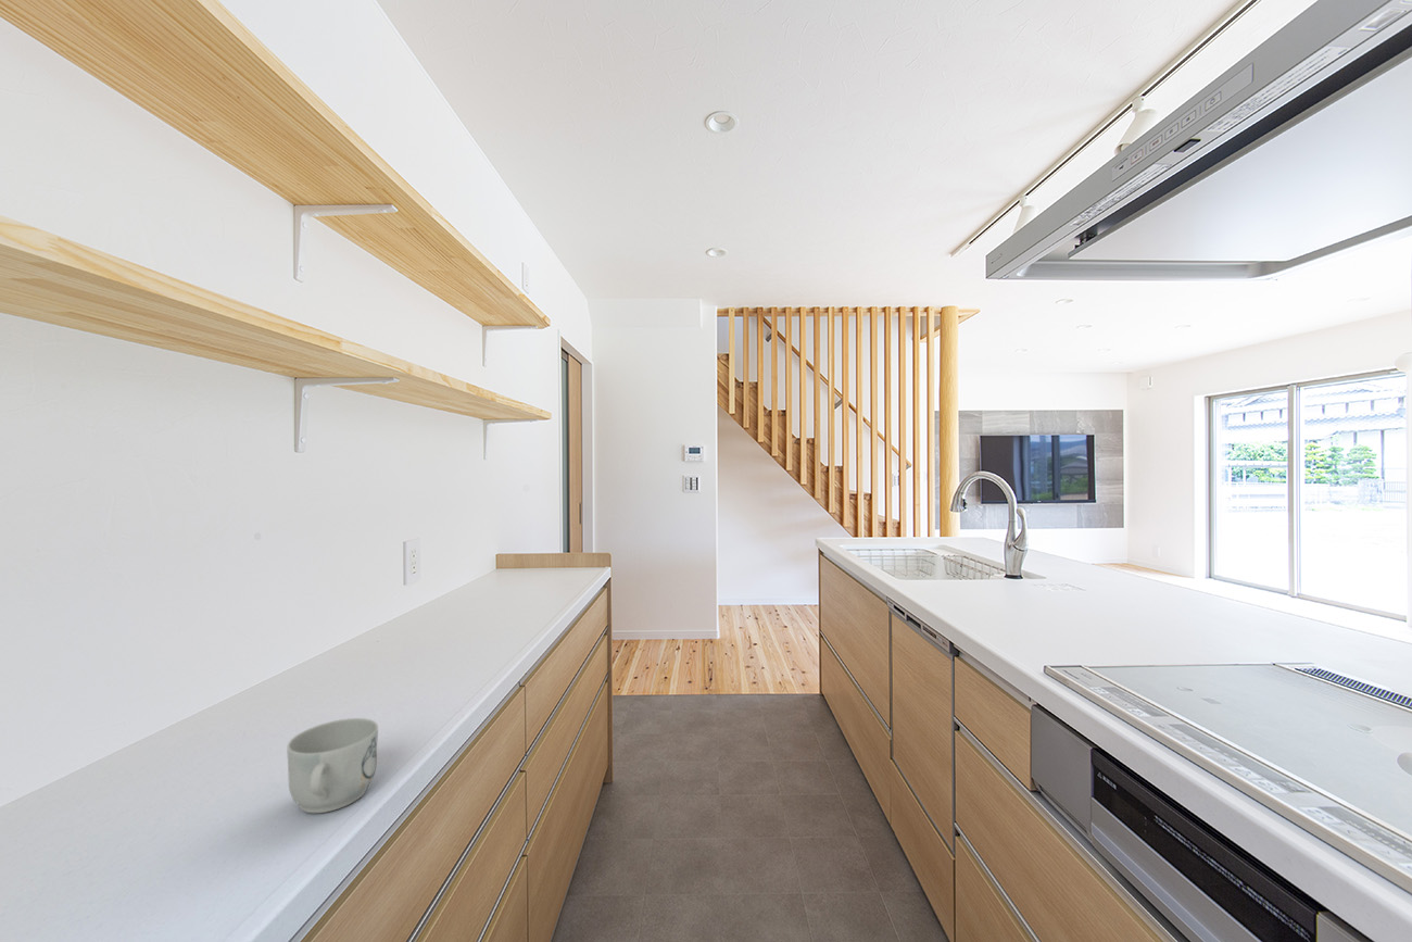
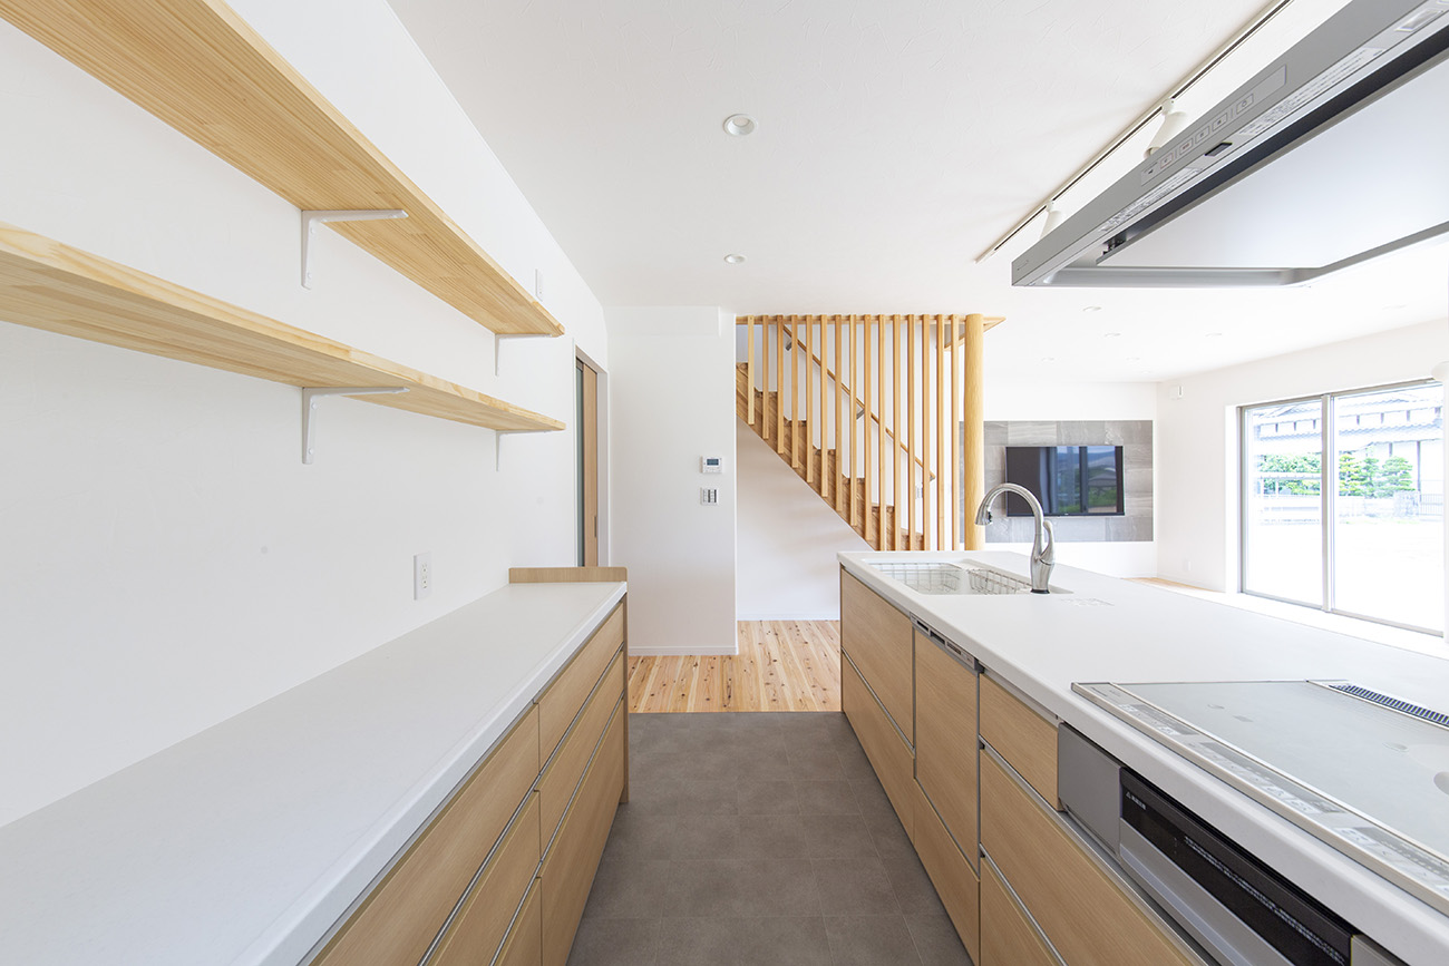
- mug (330, 770)
